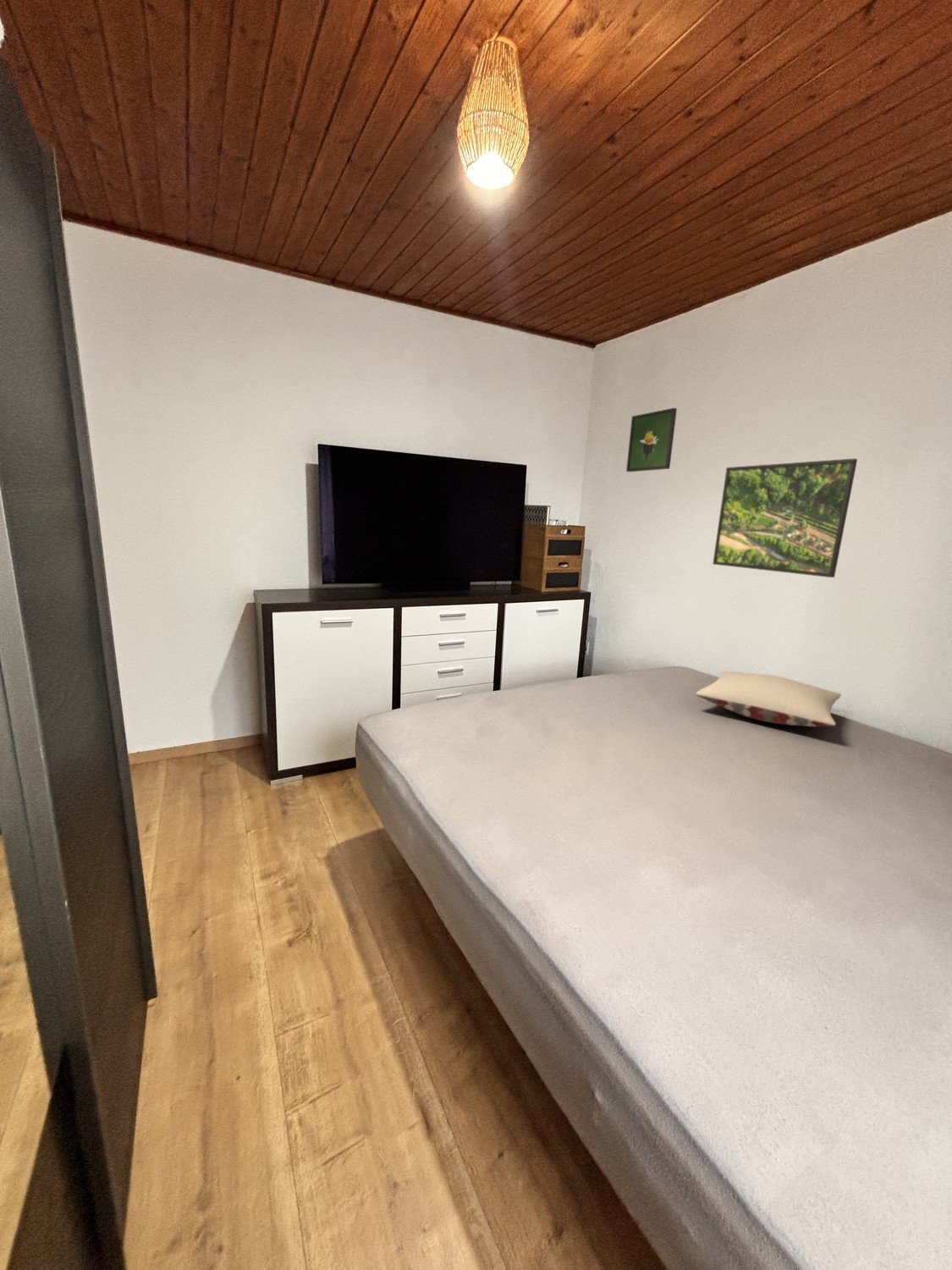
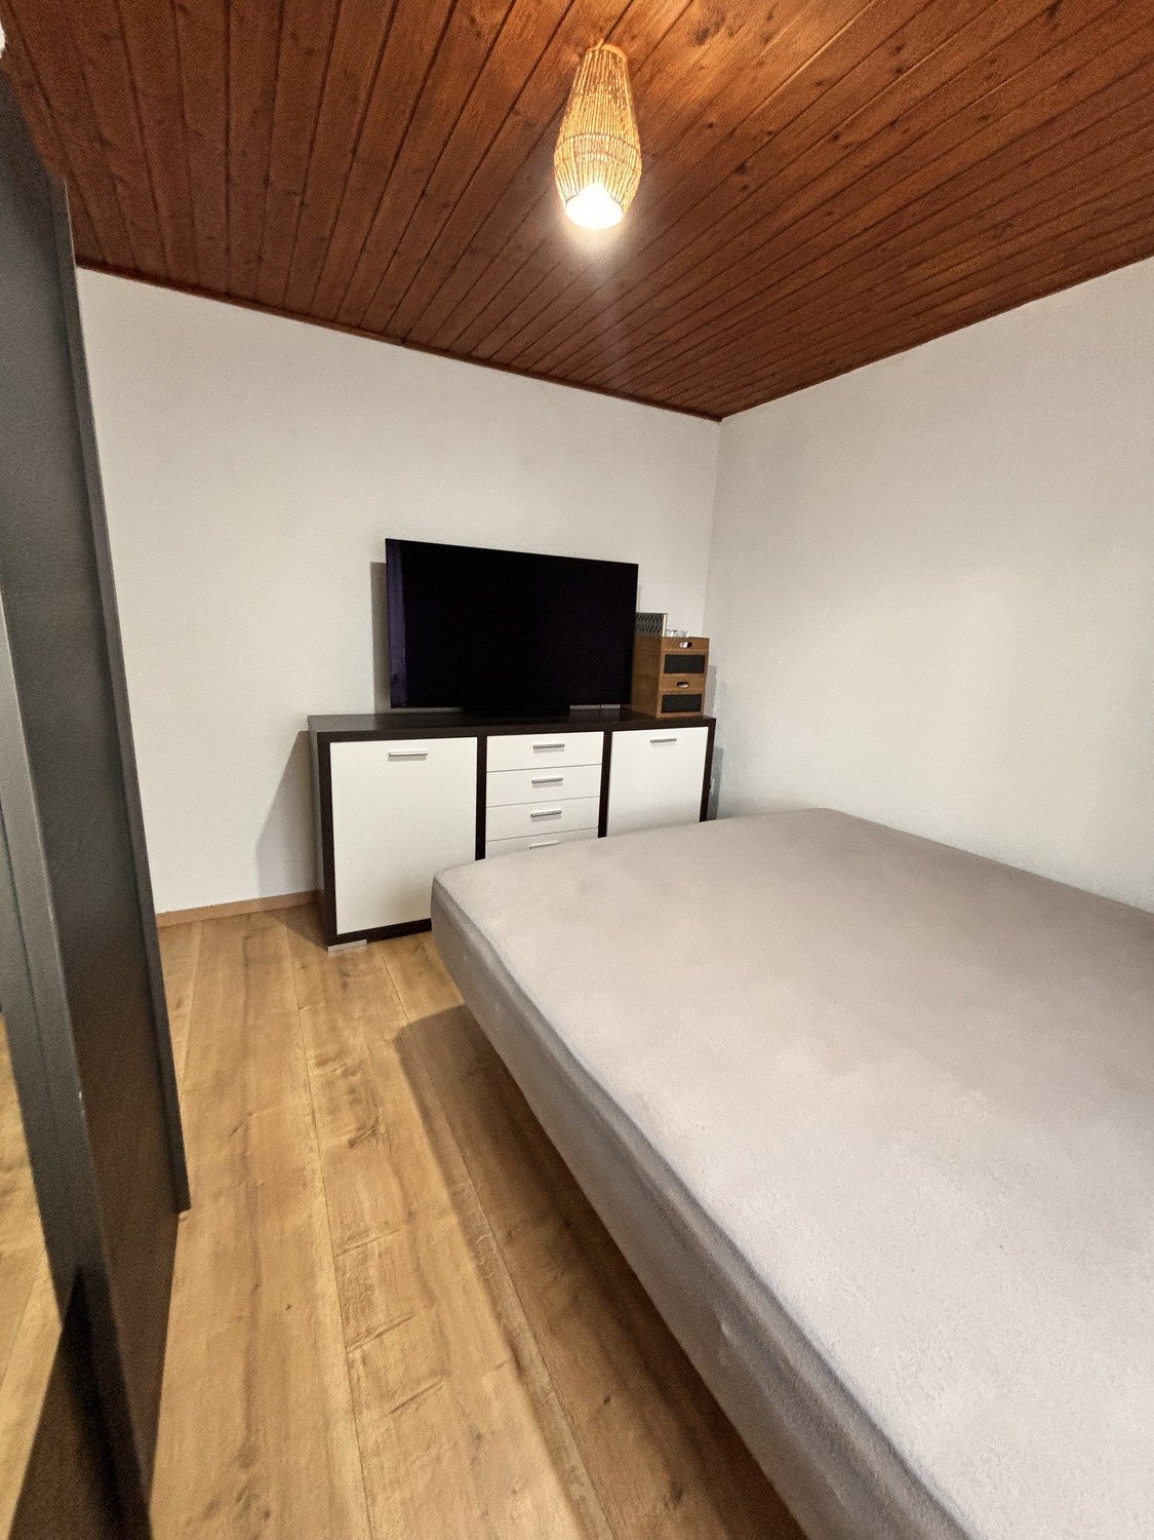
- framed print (776, 517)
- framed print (650, 441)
- pillow (770, 694)
